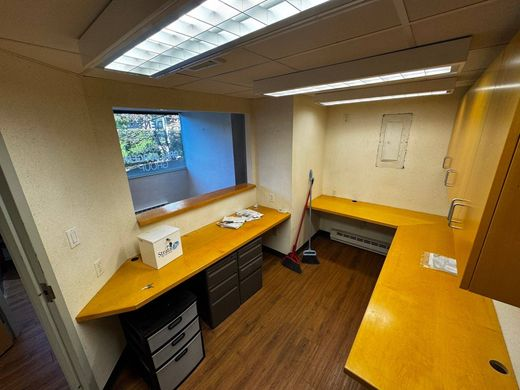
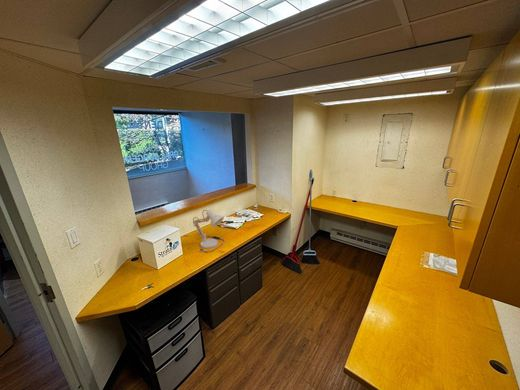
+ desk lamp (211, 225)
